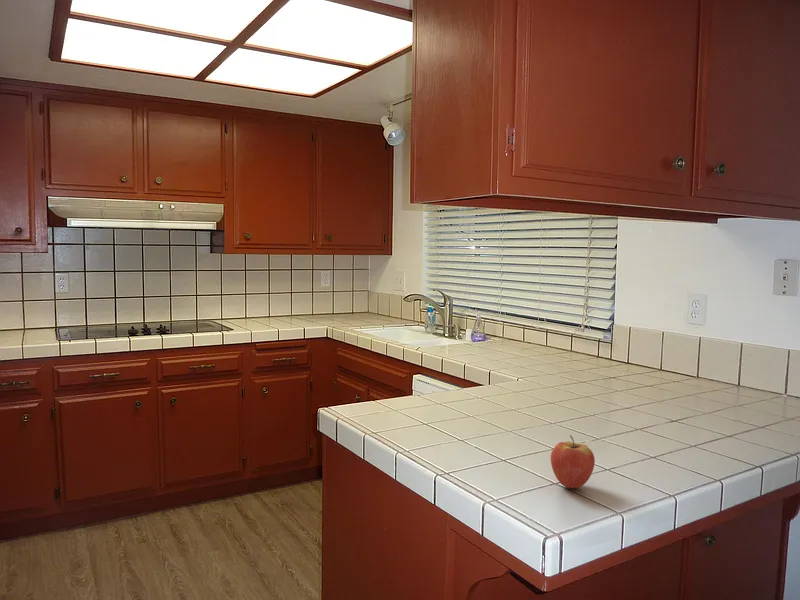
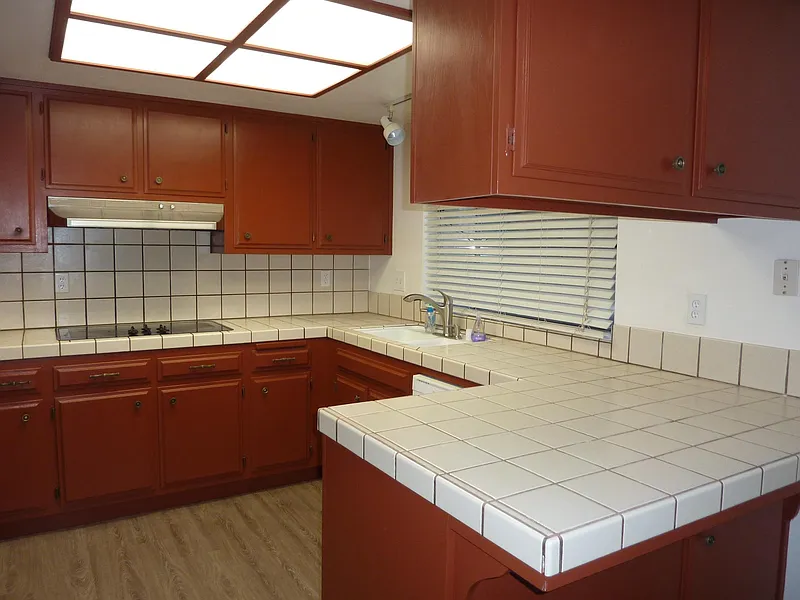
- fruit (572, 460)
